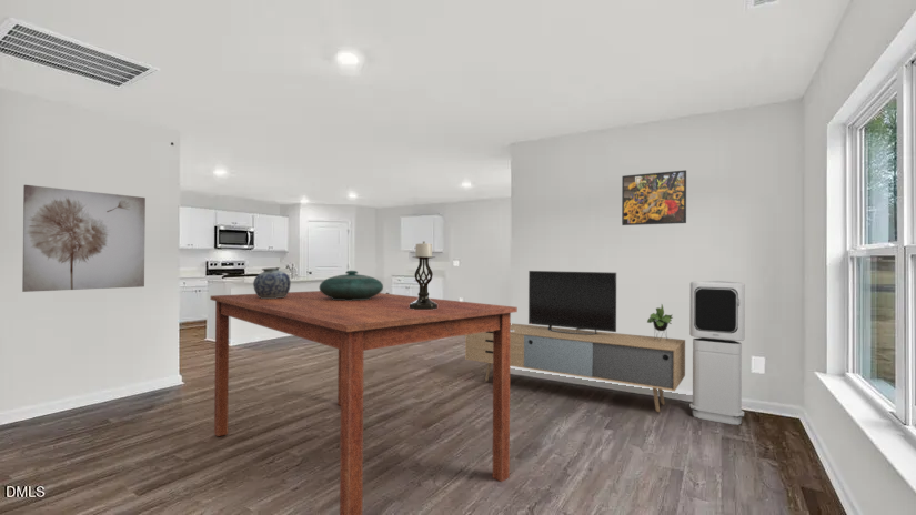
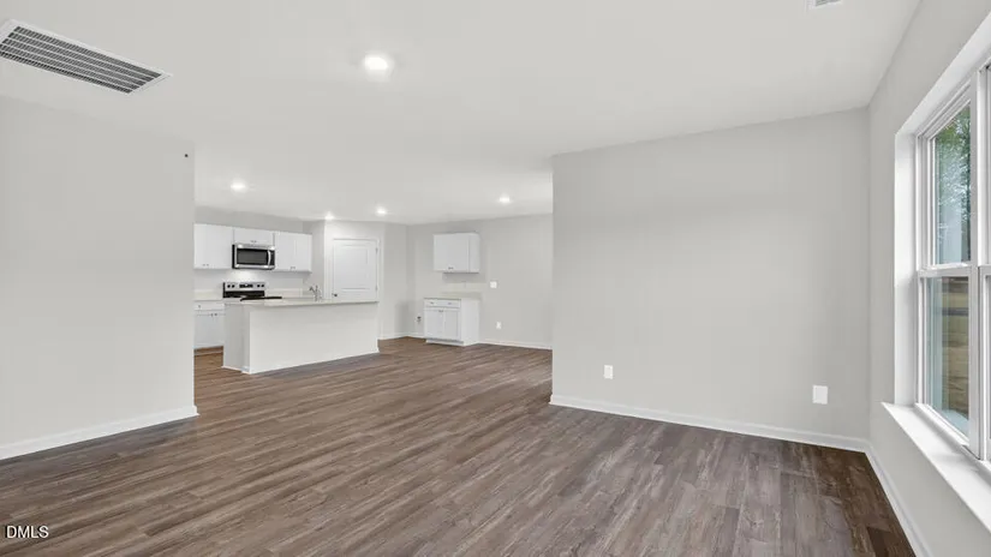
- dining table (346, 376)
- vase (272, 282)
- decorative bowl (351, 284)
- candle holder (424, 274)
- wall art (89, 240)
- air purifier (717, 347)
- media console (567, 331)
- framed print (653, 199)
